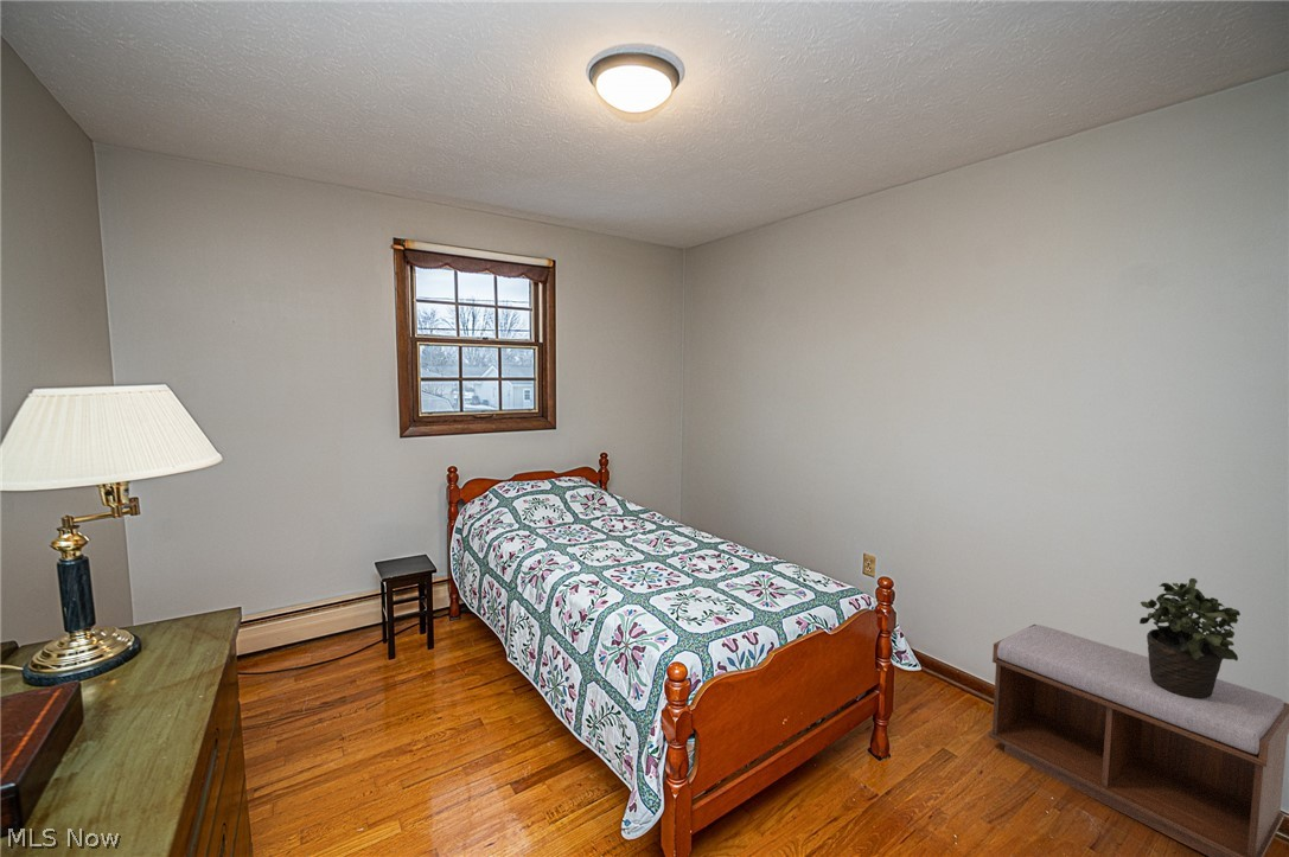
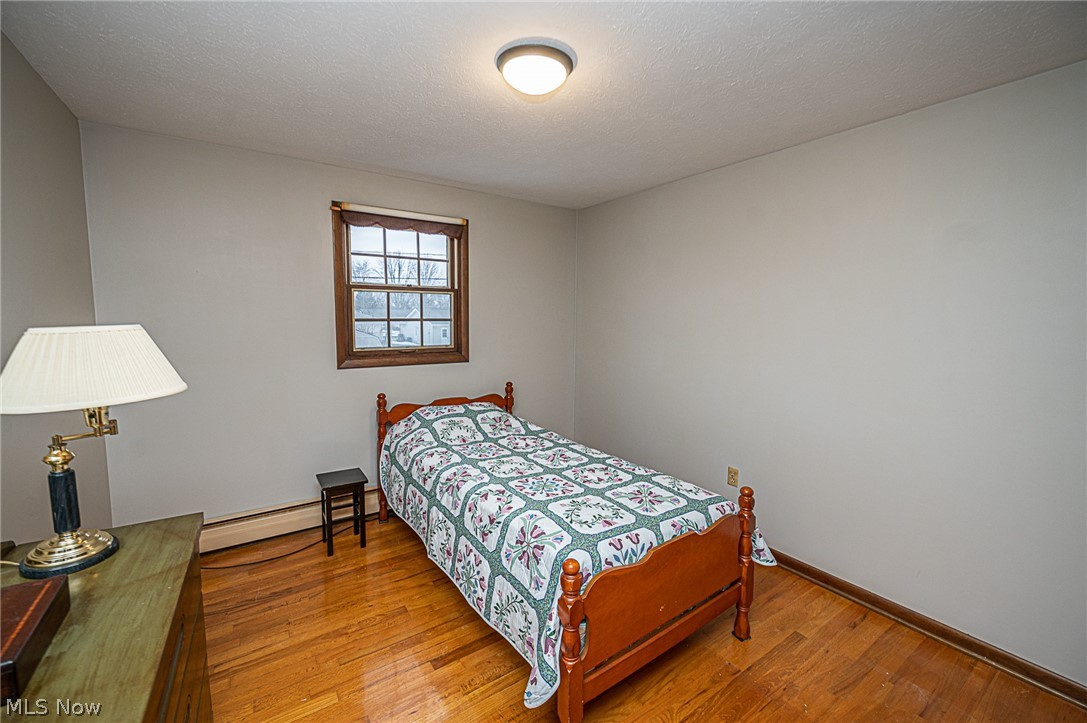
- bench (1123, 725)
- potted plant (1188, 633)
